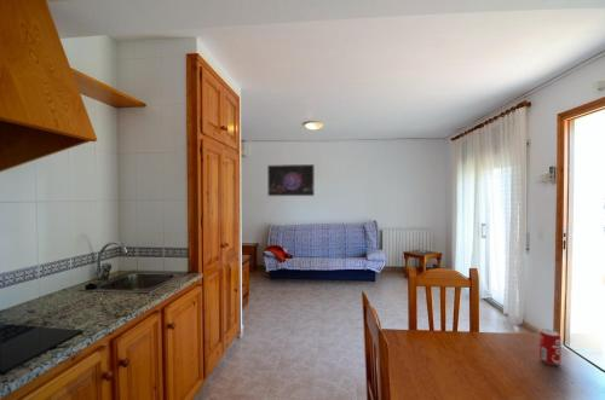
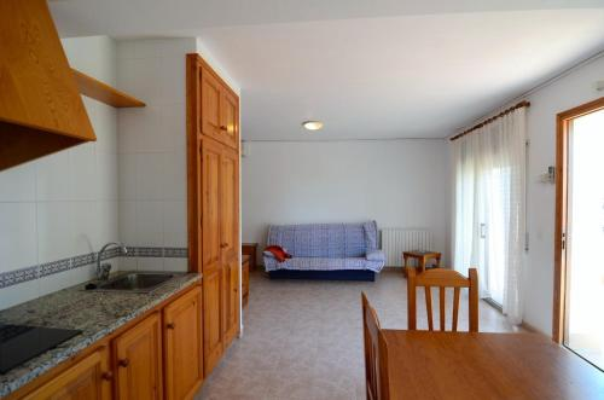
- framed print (290, 180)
- beverage can (549, 346)
